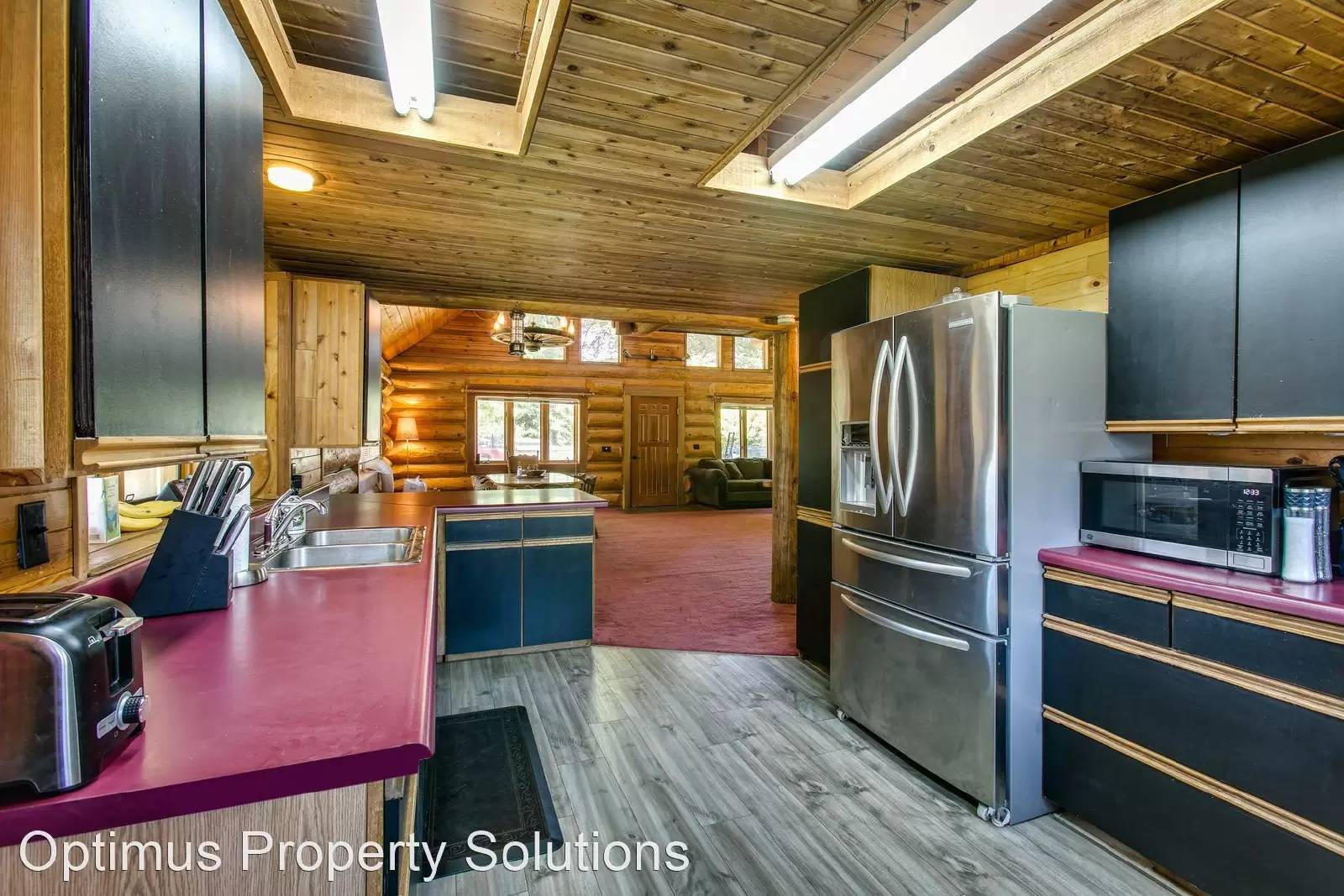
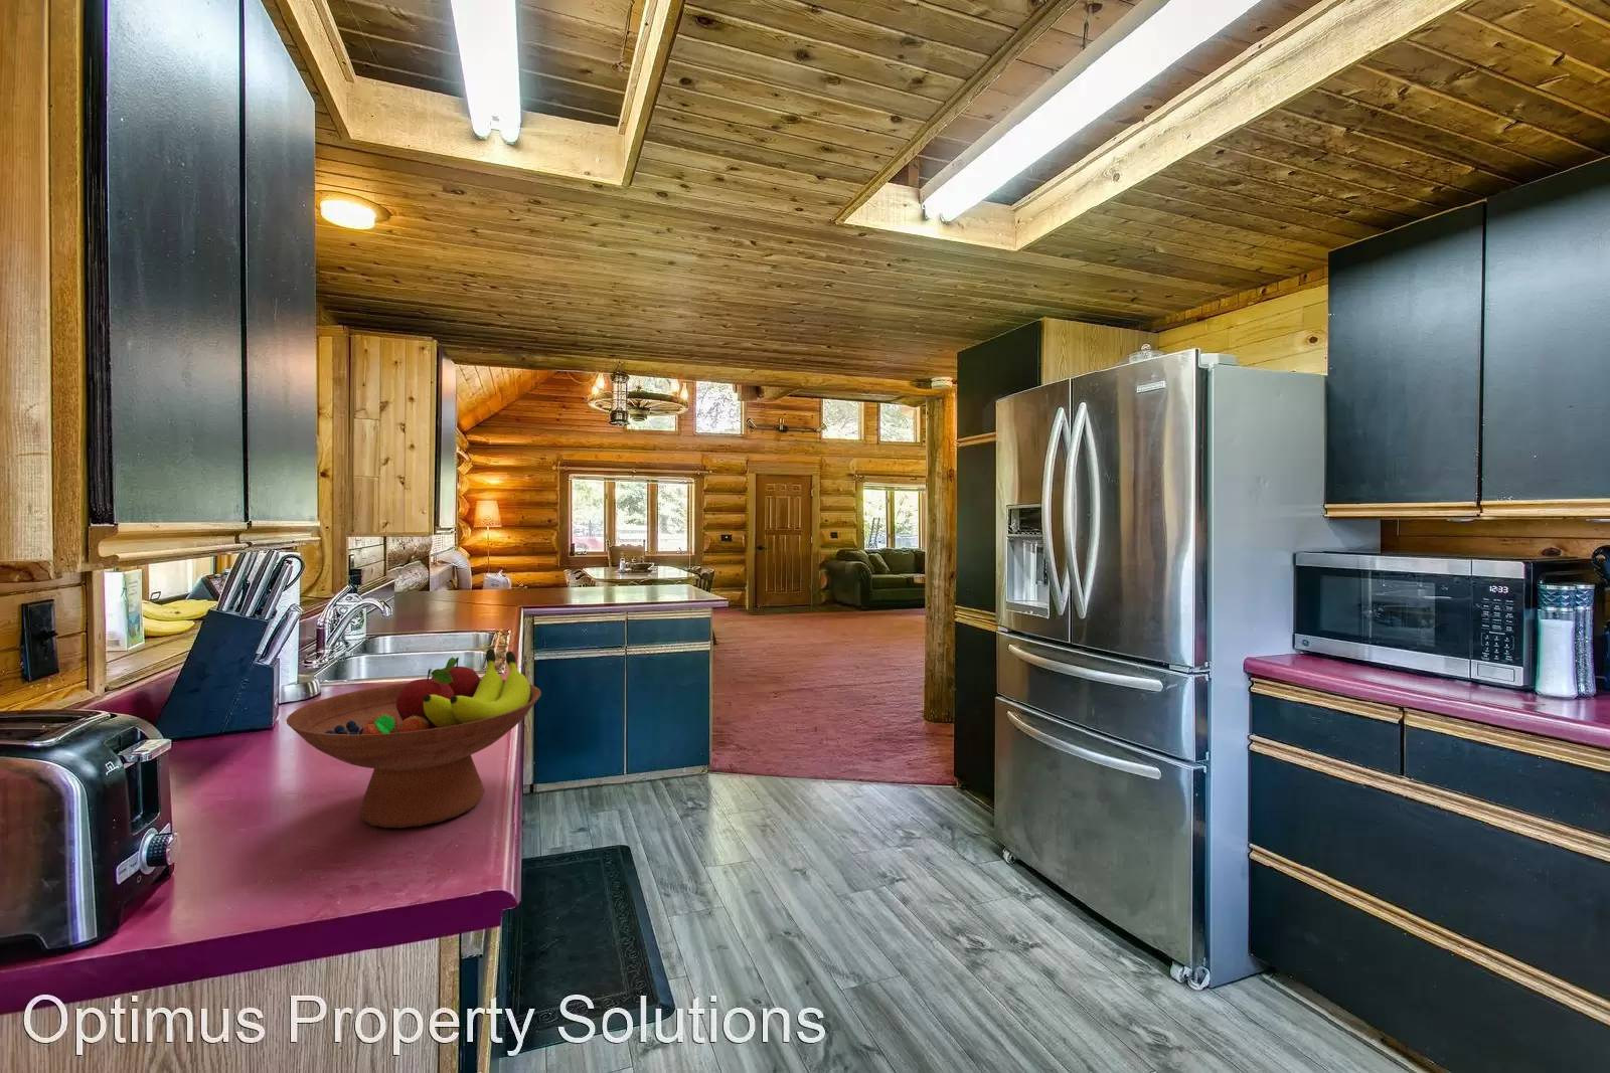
+ fruit bowl (423, 734)
